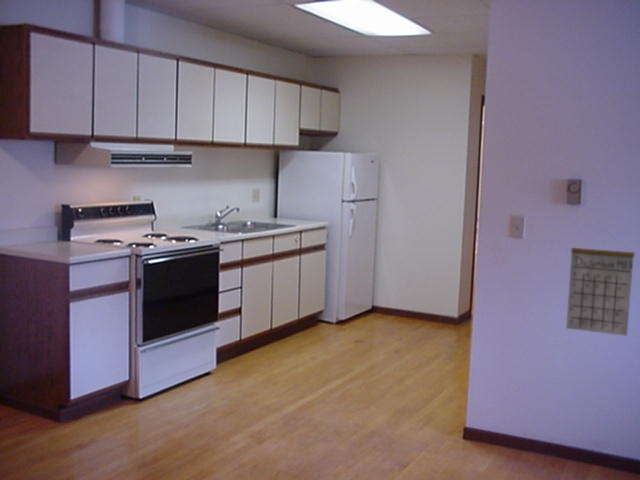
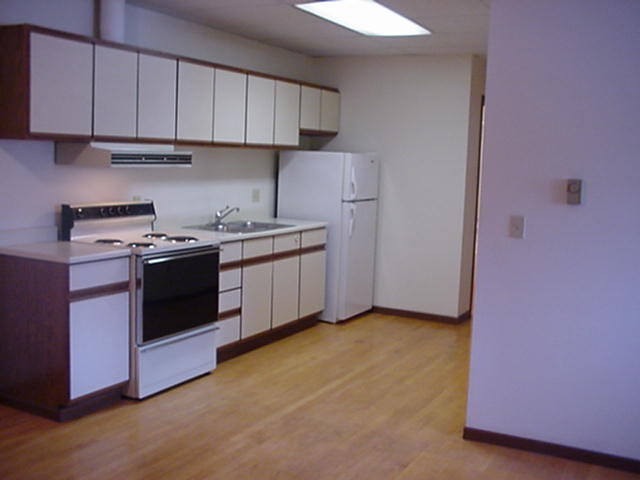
- calendar (600, 281)
